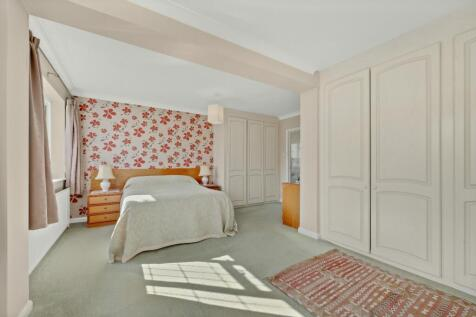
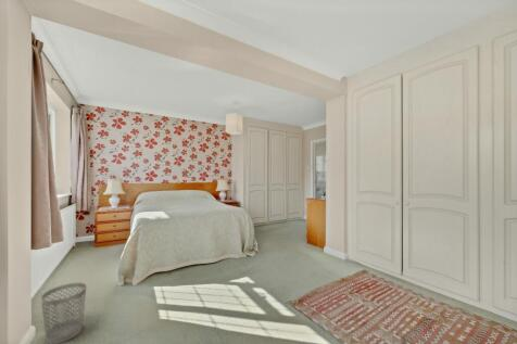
+ wastebasket (64, 313)
